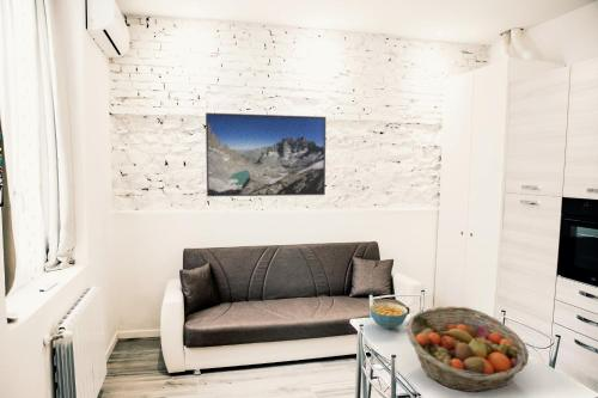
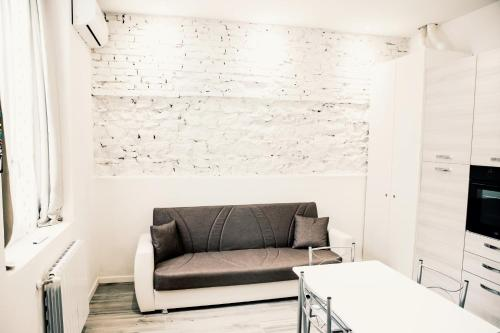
- cereal bowl (388, 317)
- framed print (267, 155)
- fruit basket (464, 347)
